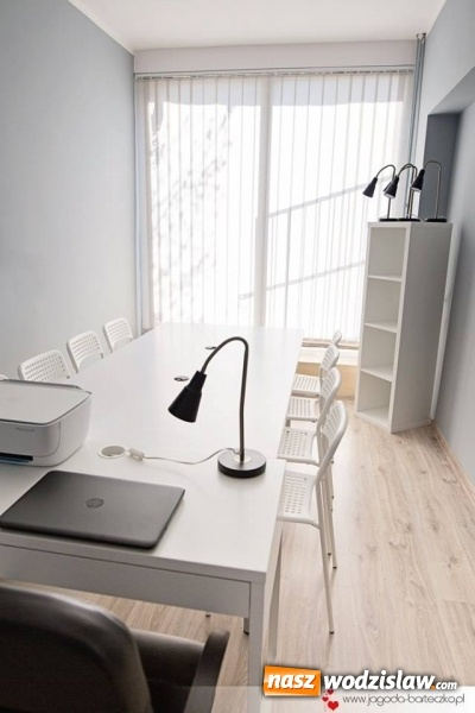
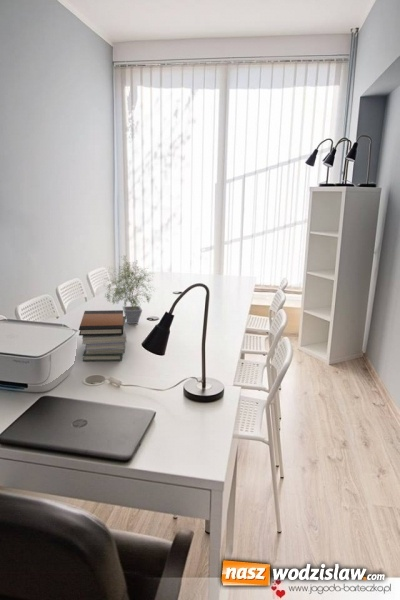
+ book stack (104, 334)
+ potted plant (129, 290)
